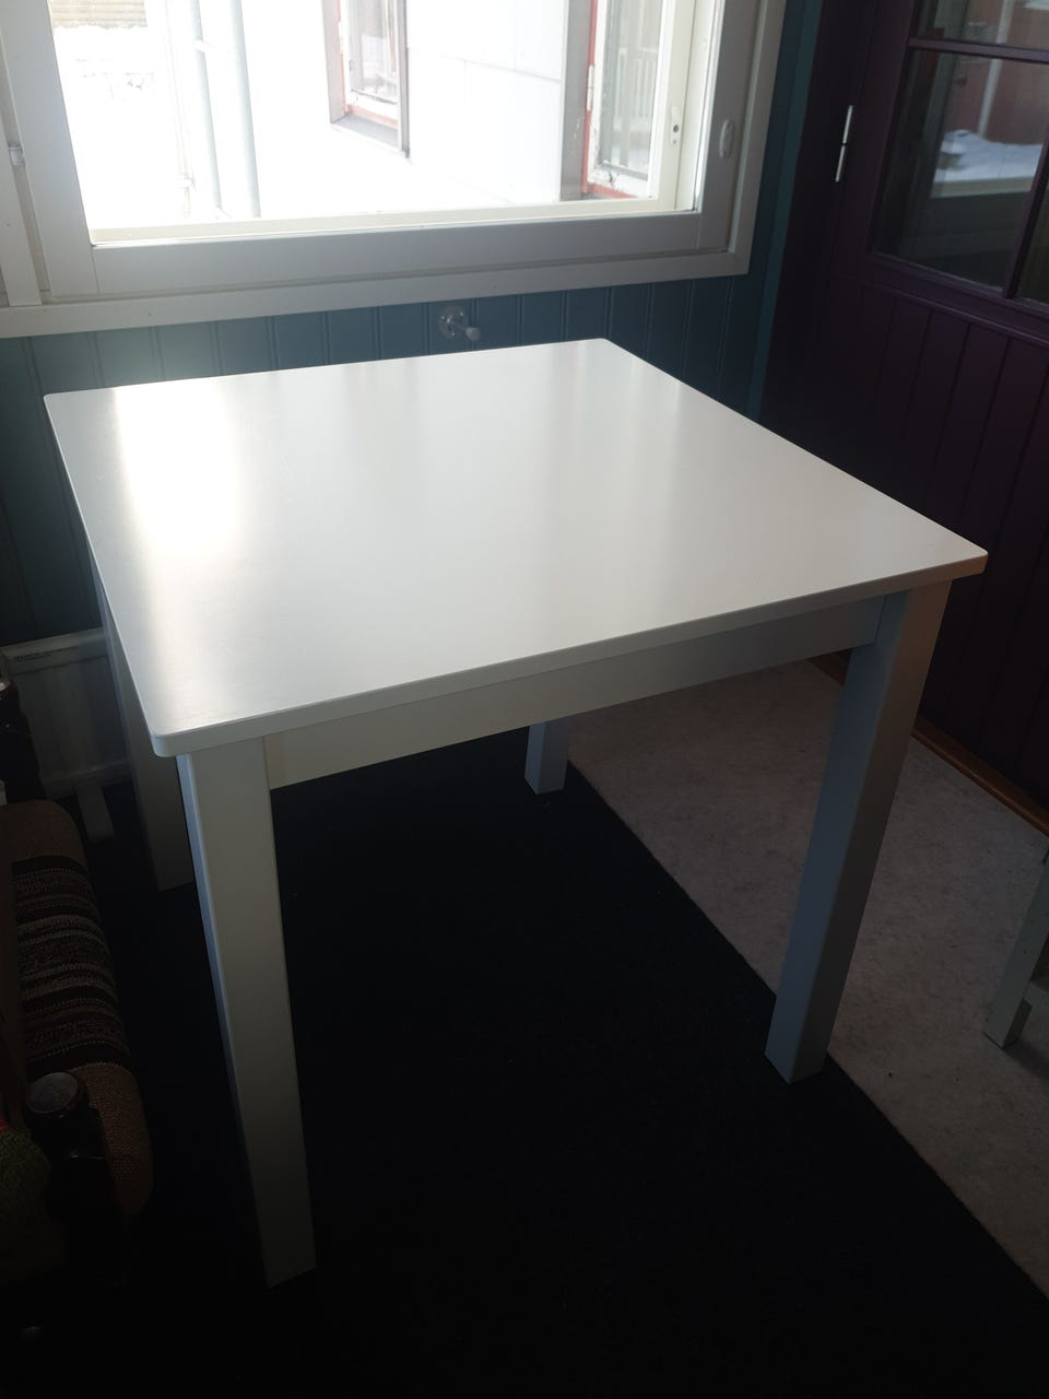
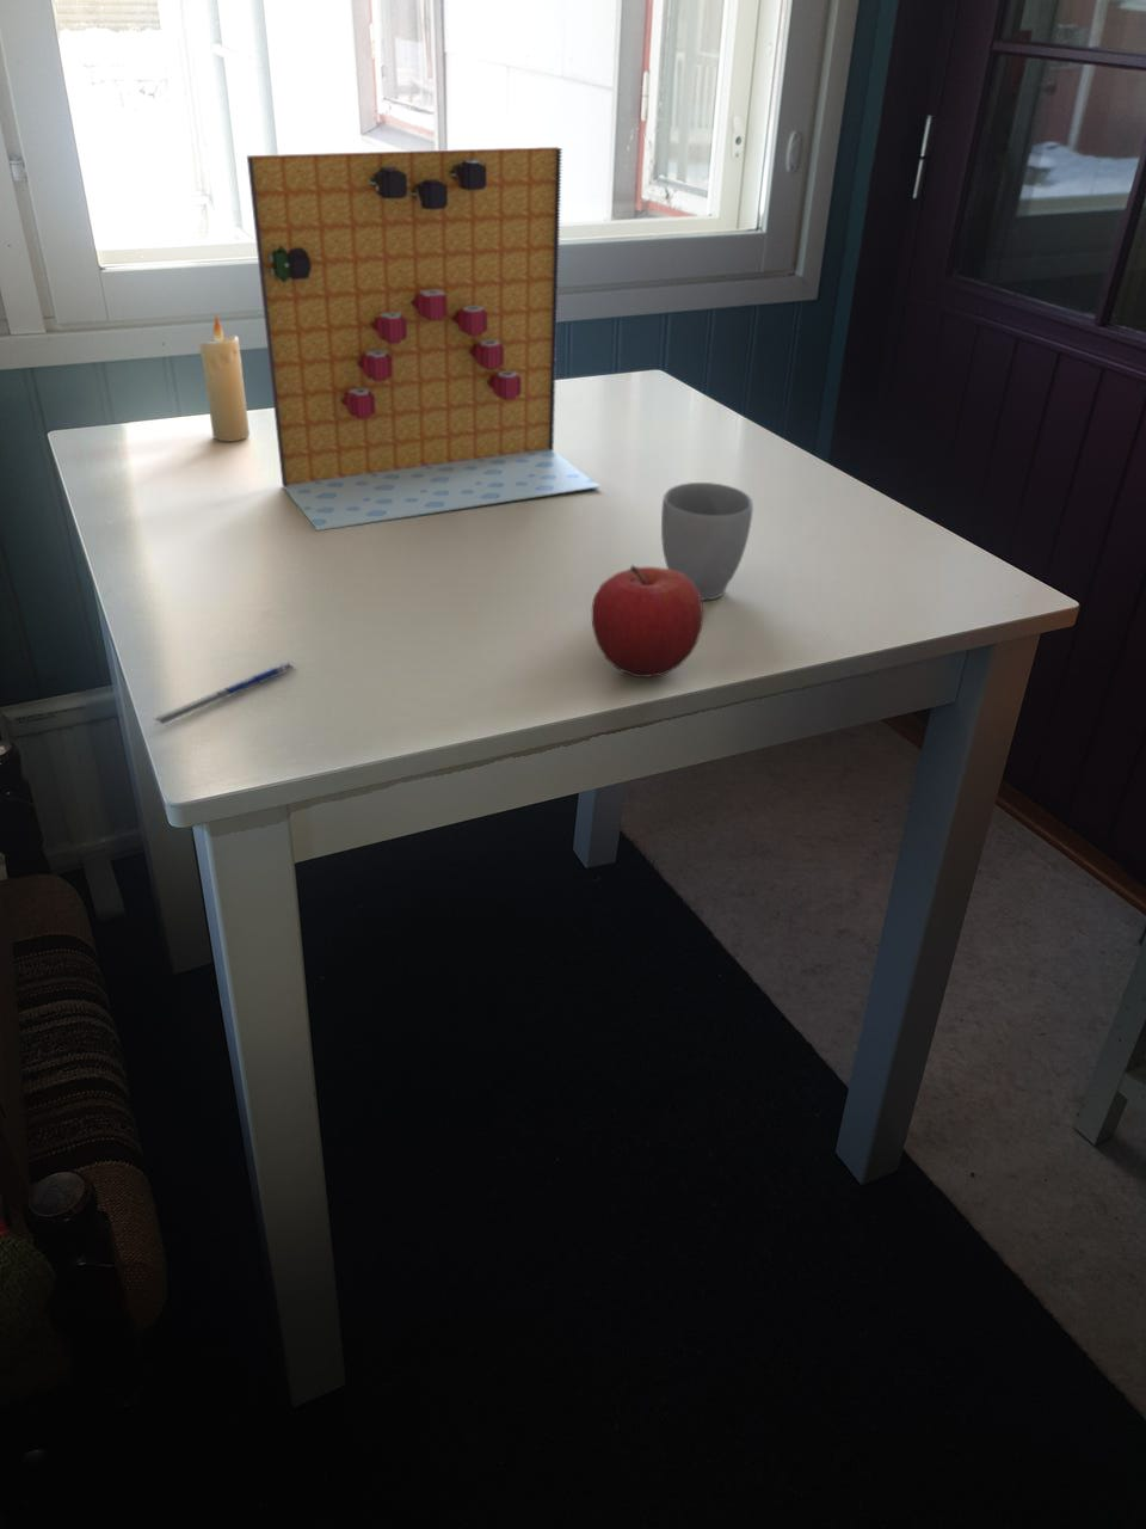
+ mug (711, 538)
+ fruit (645, 618)
+ candle (223, 378)
+ board game (437, 335)
+ pen (224, 691)
